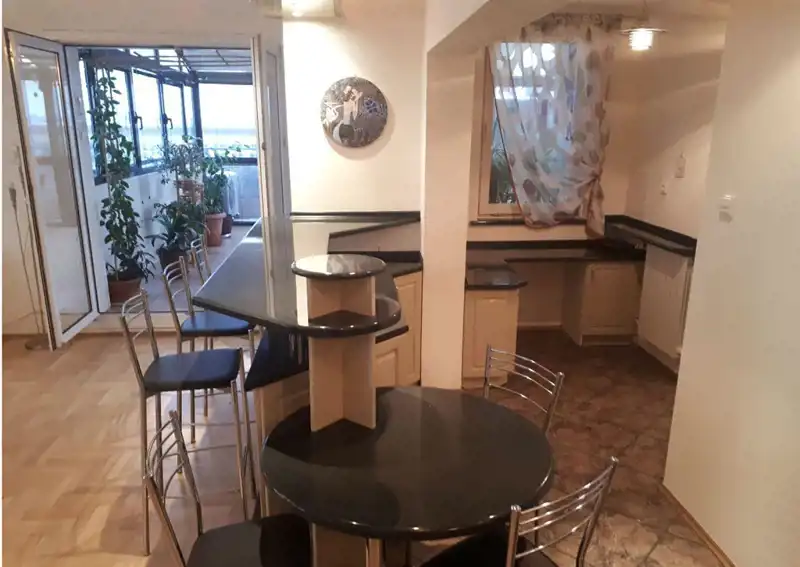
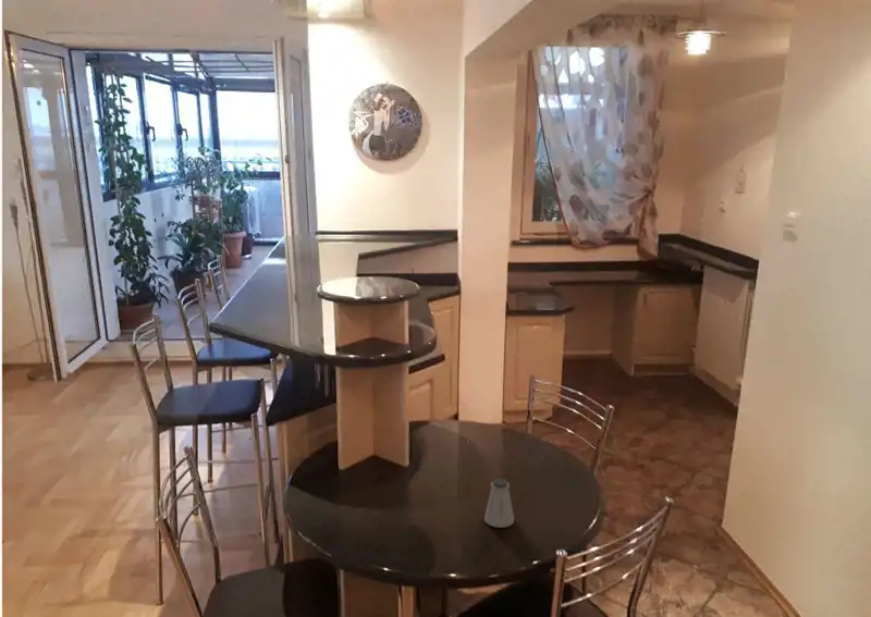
+ saltshaker (499, 501)
